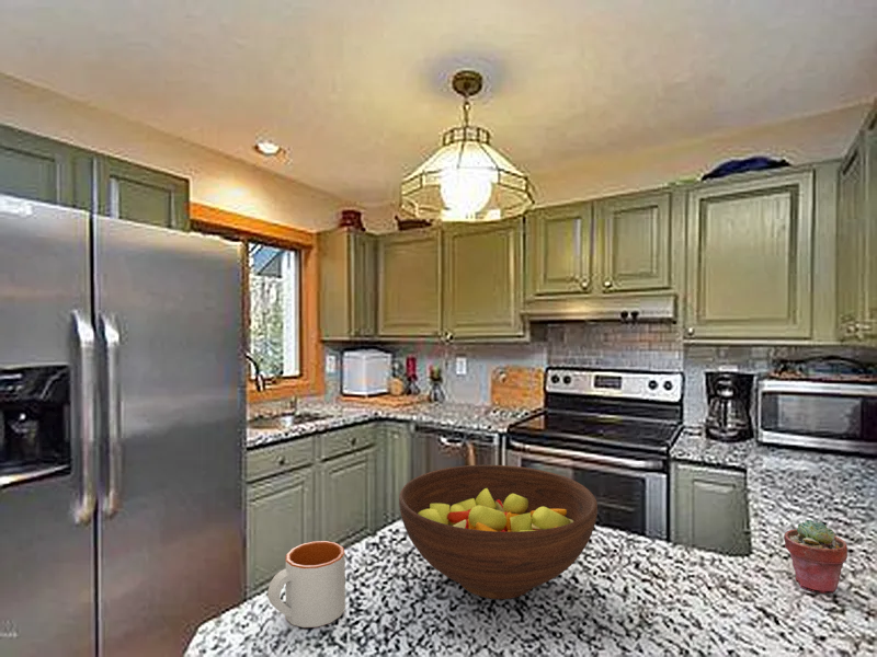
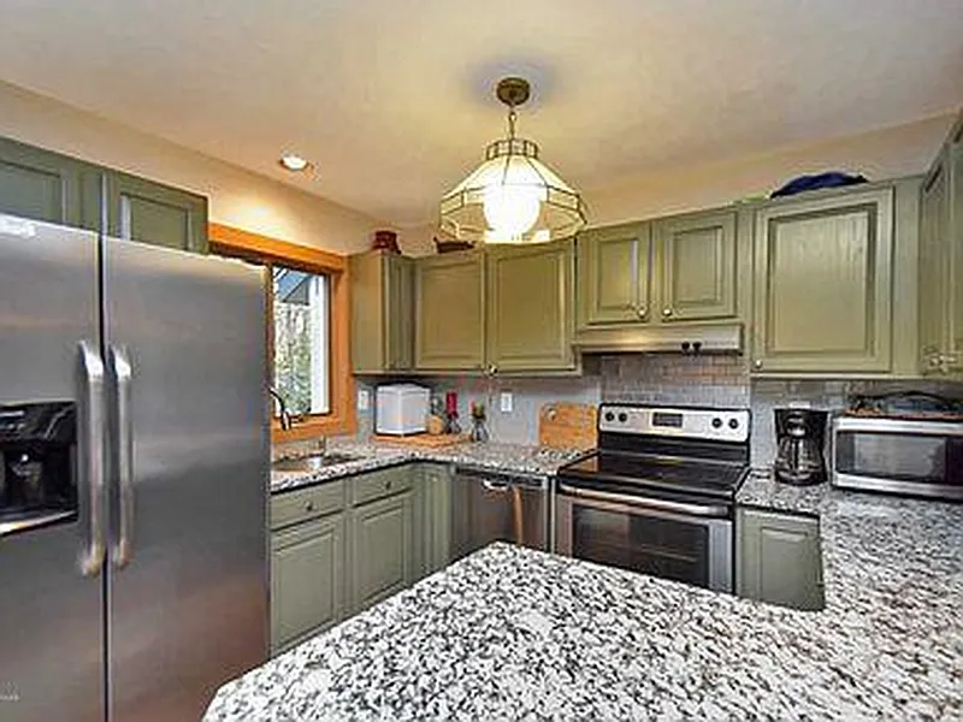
- potted succulent (815, 552)
- fruit bowl (496, 537)
- mug (307, 585)
